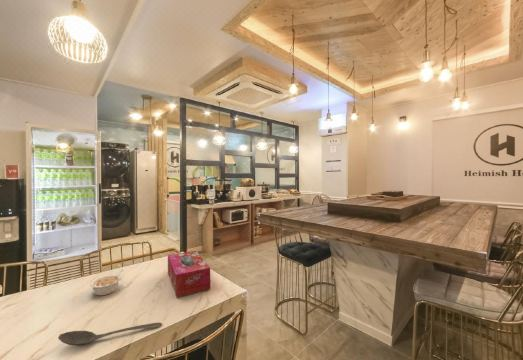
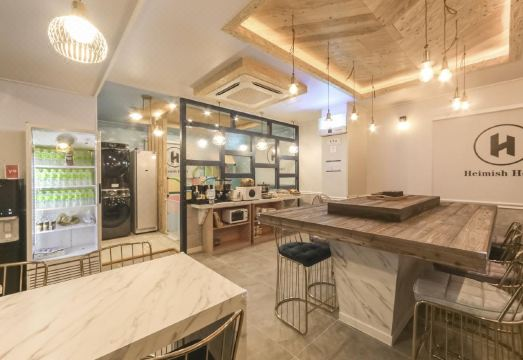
- stirrer (114, 331)
- tissue box (187, 270)
- legume (106, 283)
